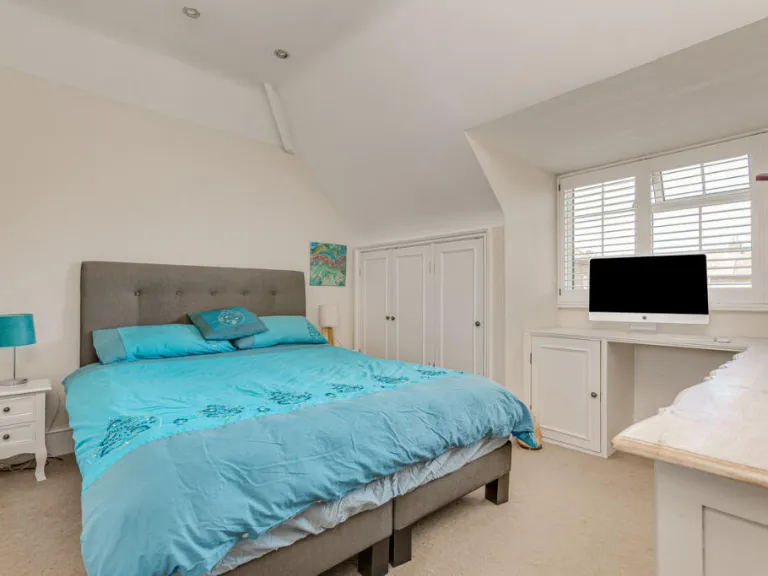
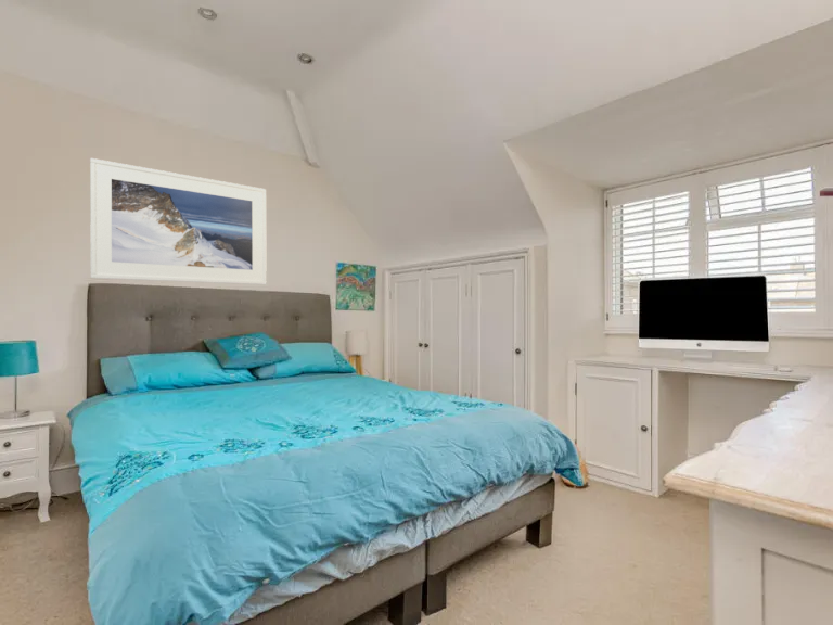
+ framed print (188, 228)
